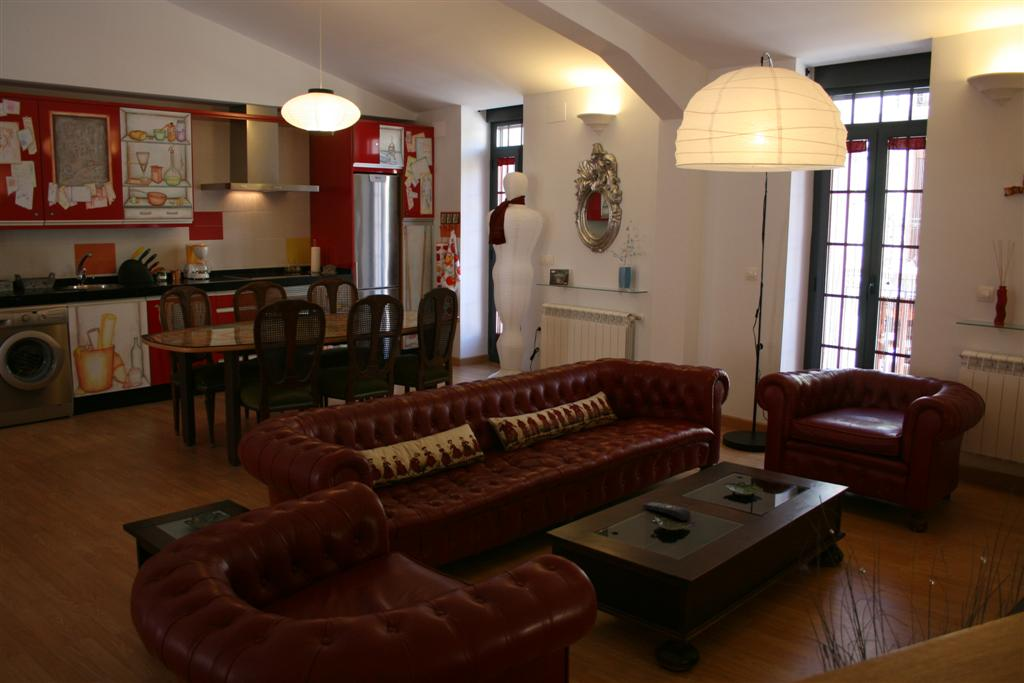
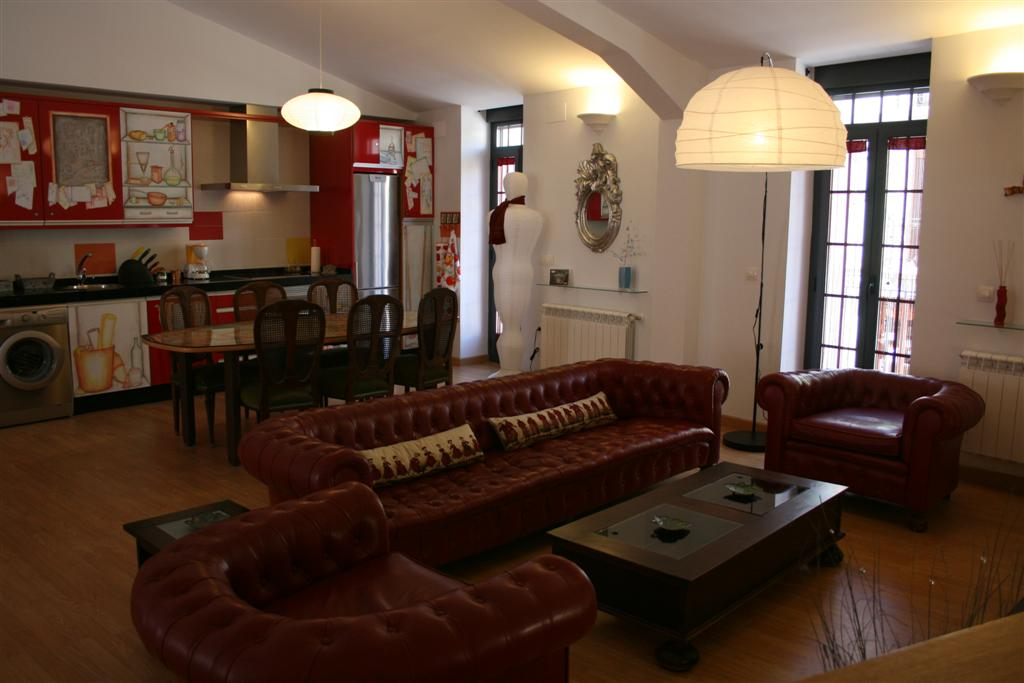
- remote control (666, 509)
